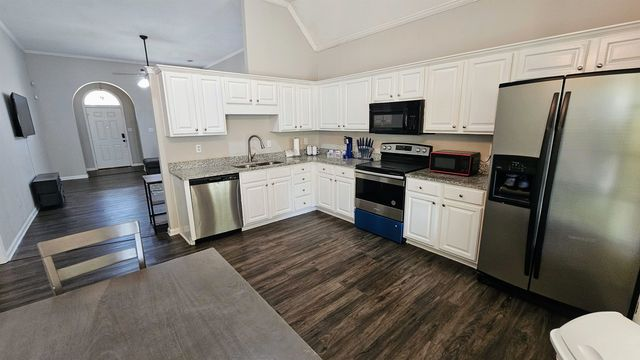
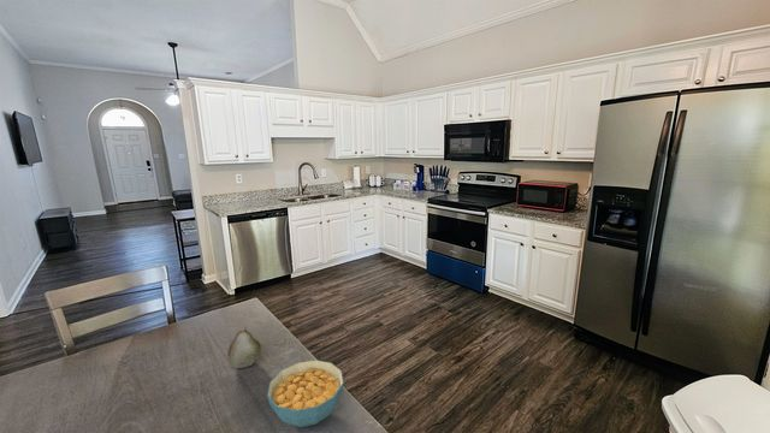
+ cereal bowl (307, 398)
+ fruit (244, 348)
